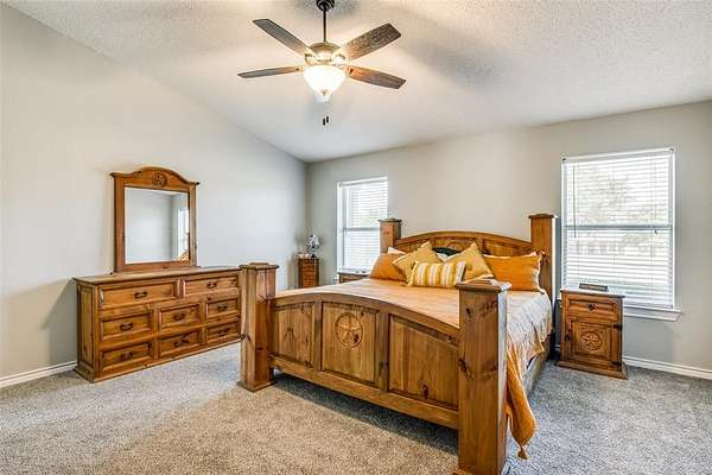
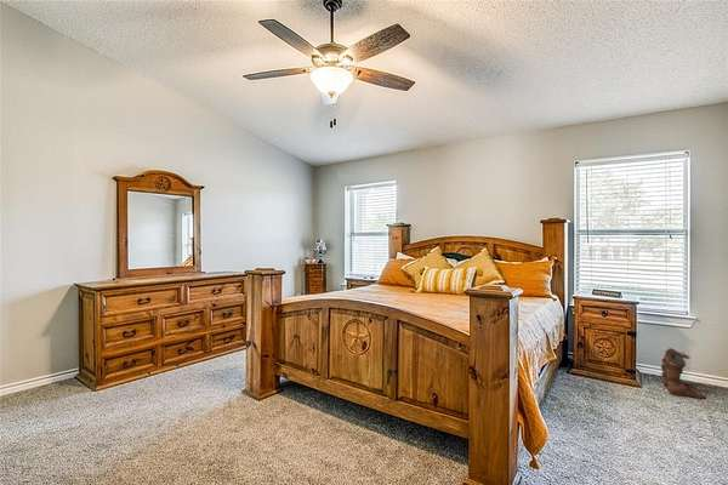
+ boots (679, 370)
